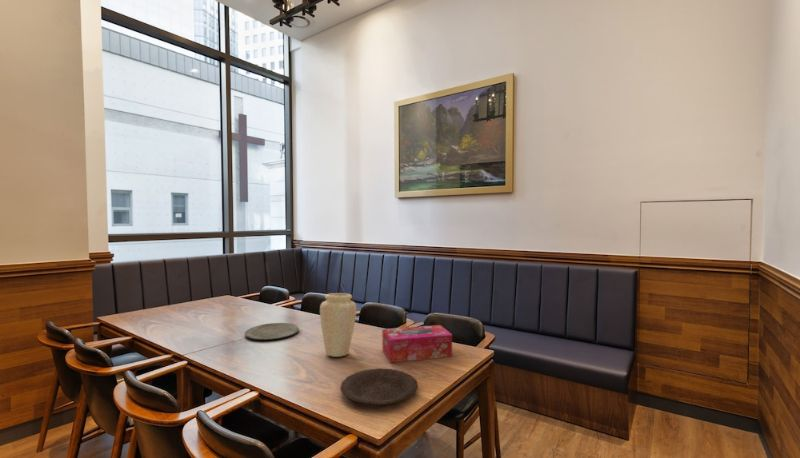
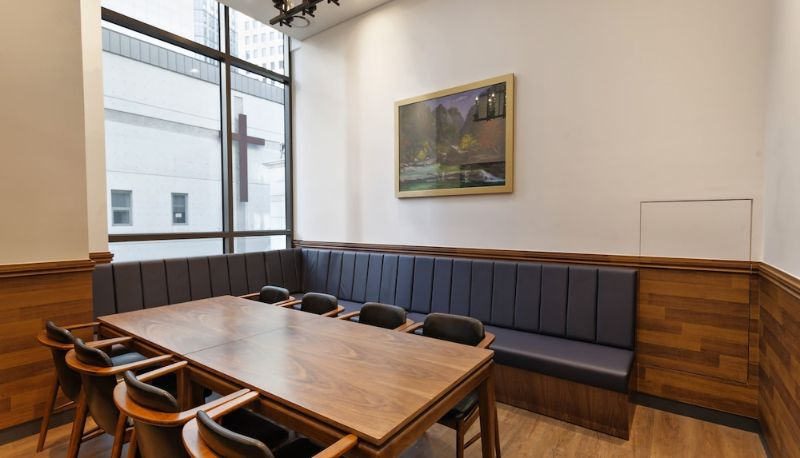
- tissue box (416, 342)
- plate (379, 387)
- vase (338, 323)
- plate (272, 331)
